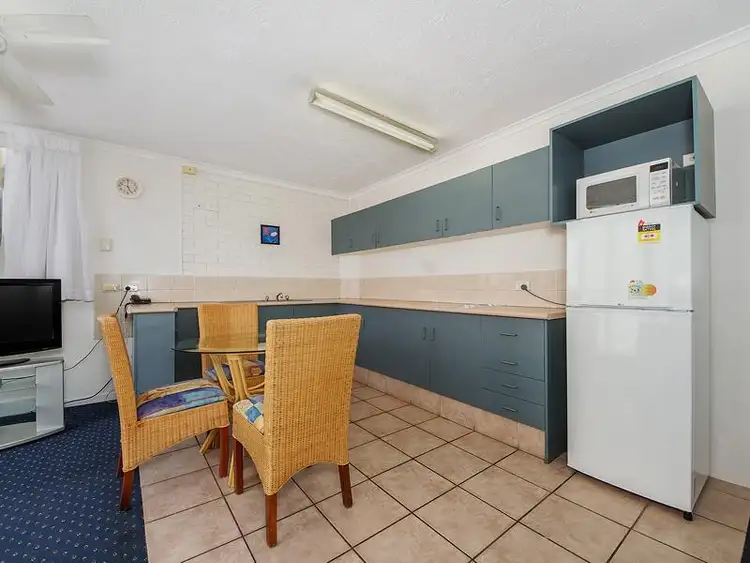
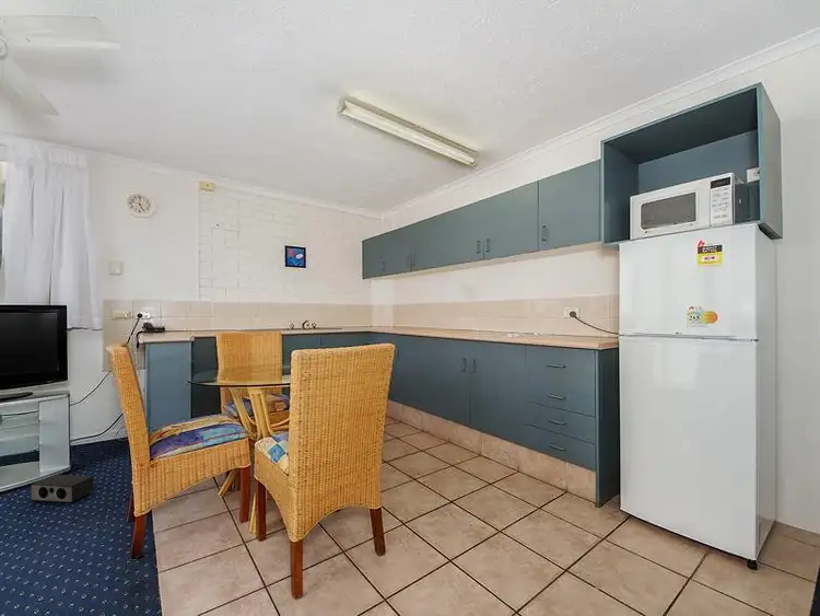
+ speaker (62, 488)
